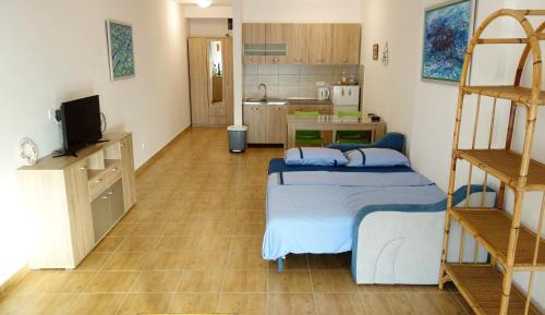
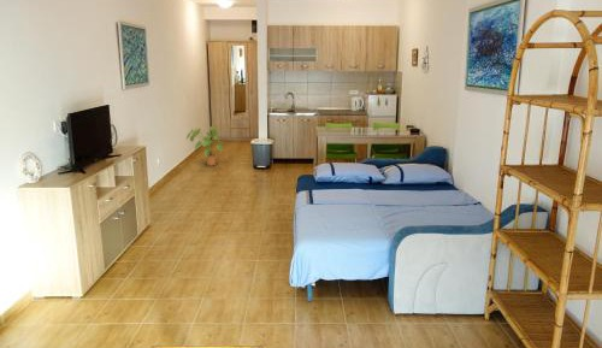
+ house plant (206, 144)
